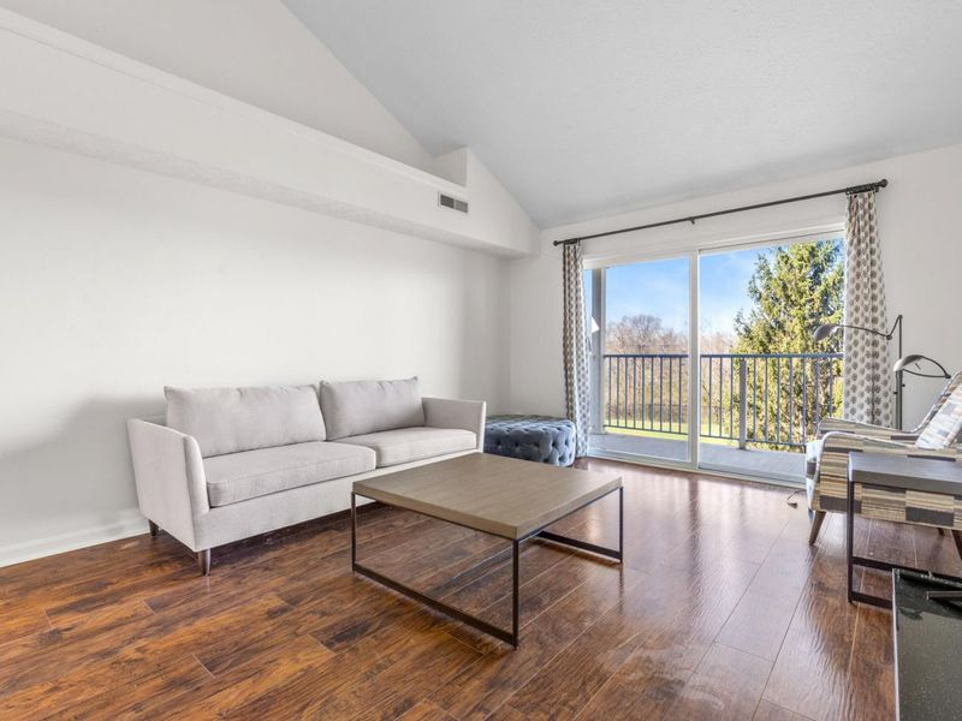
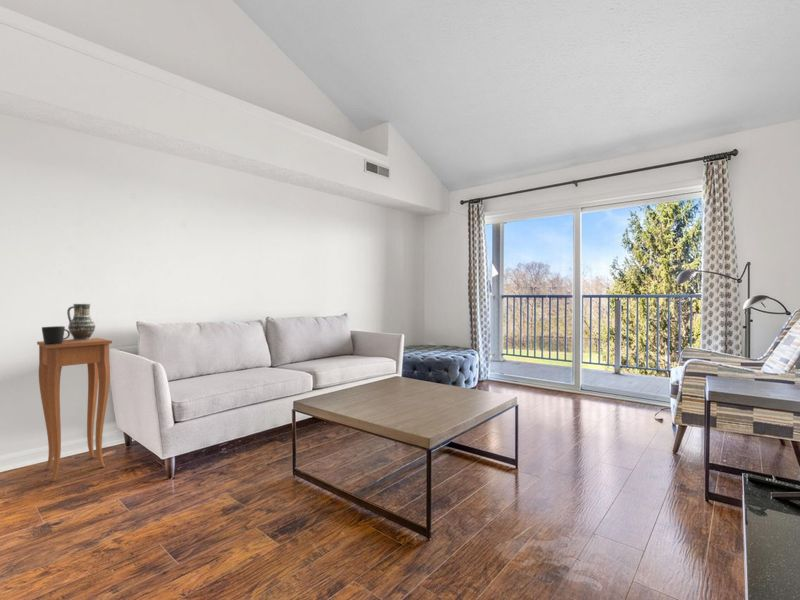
+ cup (56, 334)
+ vase (81, 321)
+ side table (87, 409)
